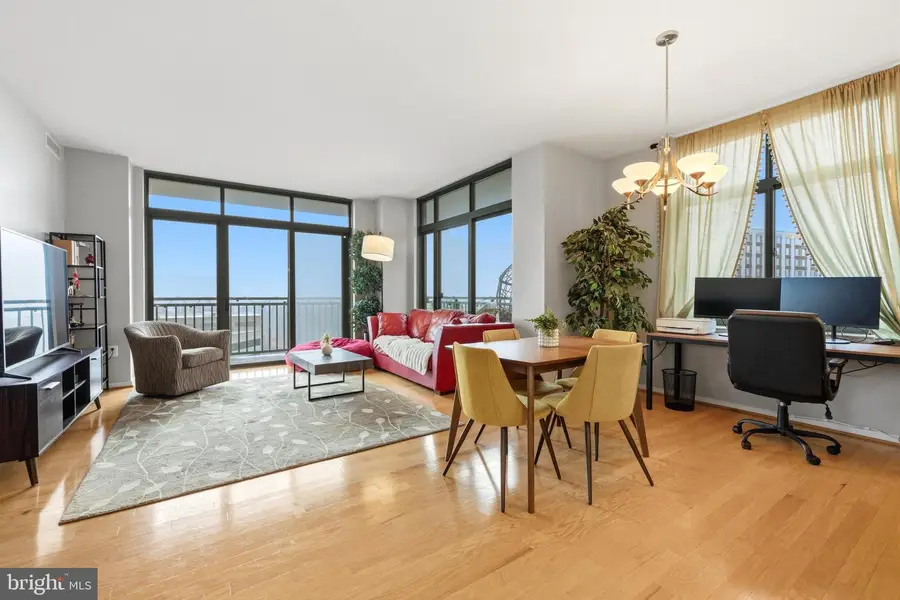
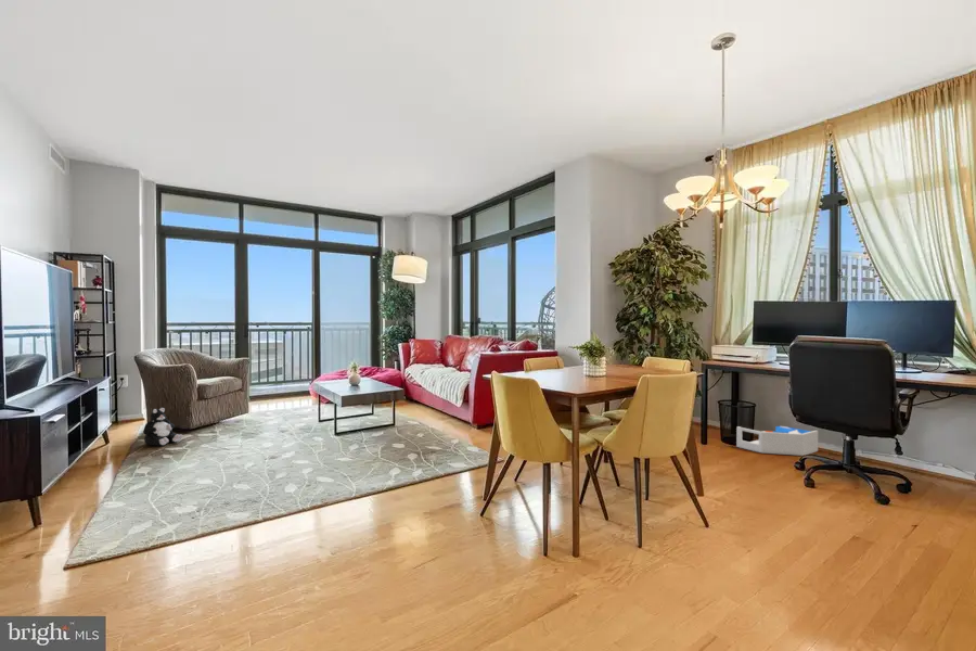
+ storage bin (776, 438)
+ plush toy (160, 425)
